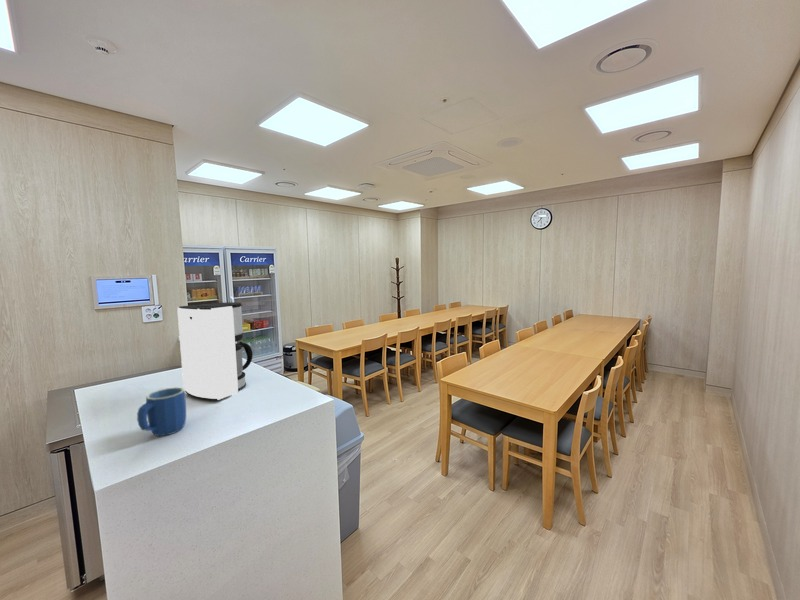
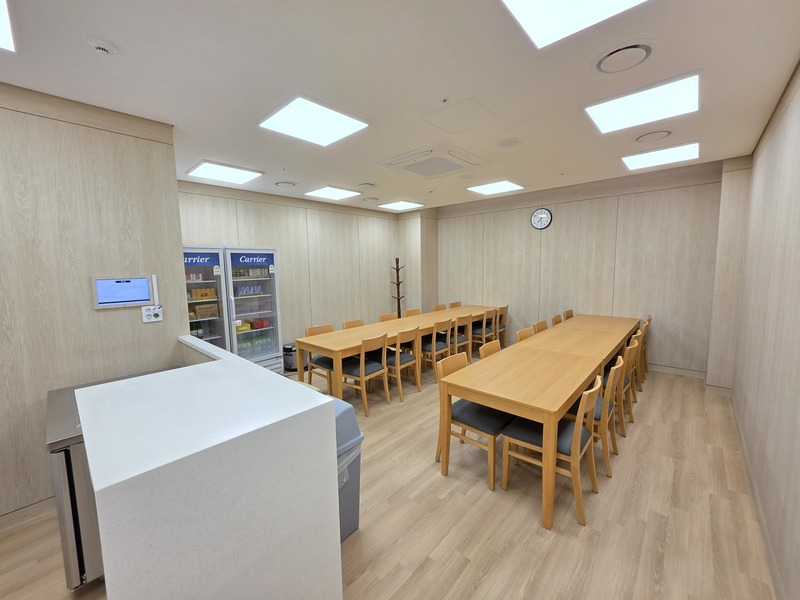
- mug (163, 413)
- coffee maker (223, 346)
